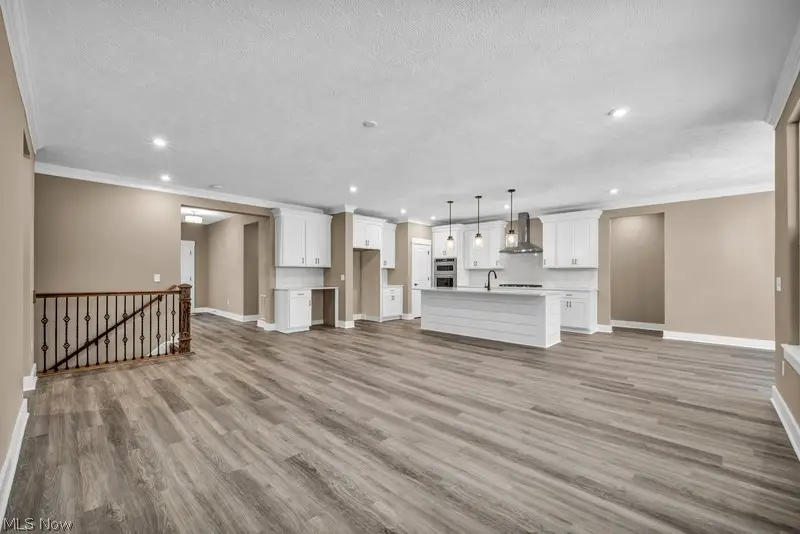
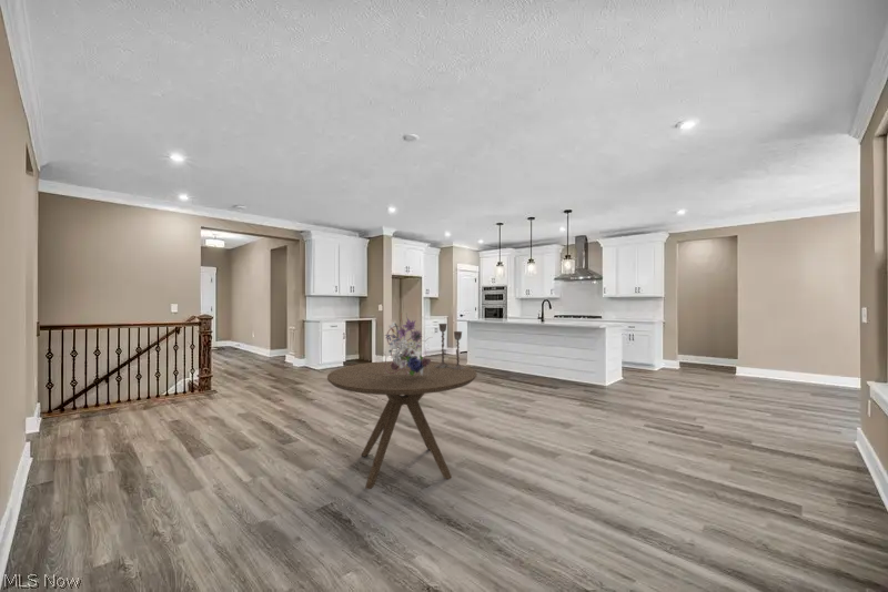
+ bouquet (408, 339)
+ dining table (397, 416)
+ candlestick (443, 345)
